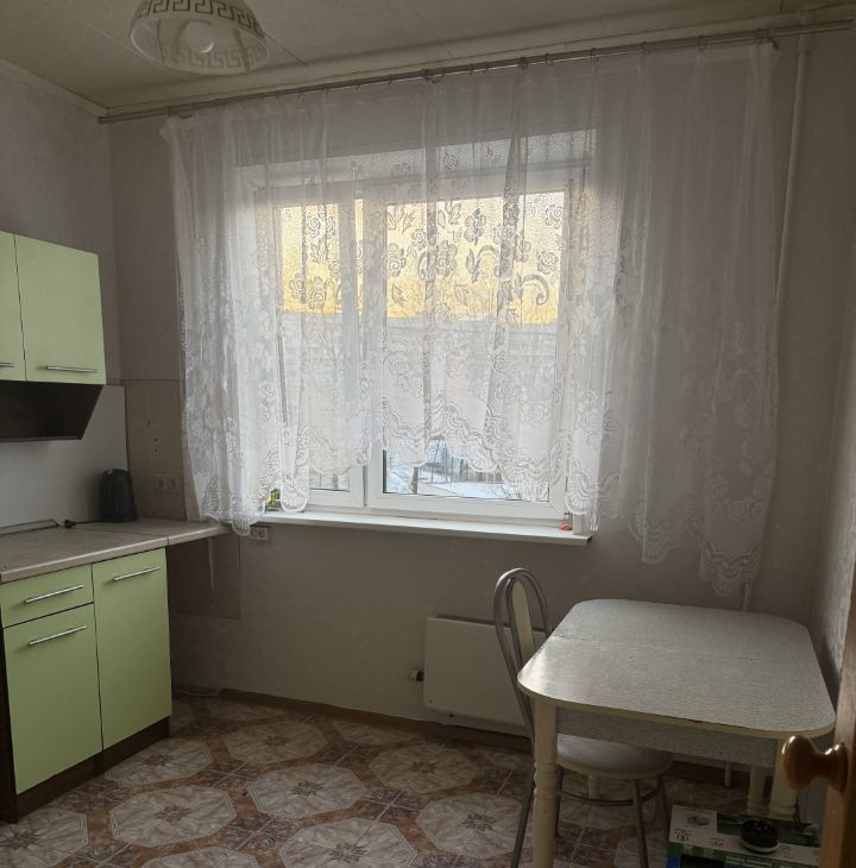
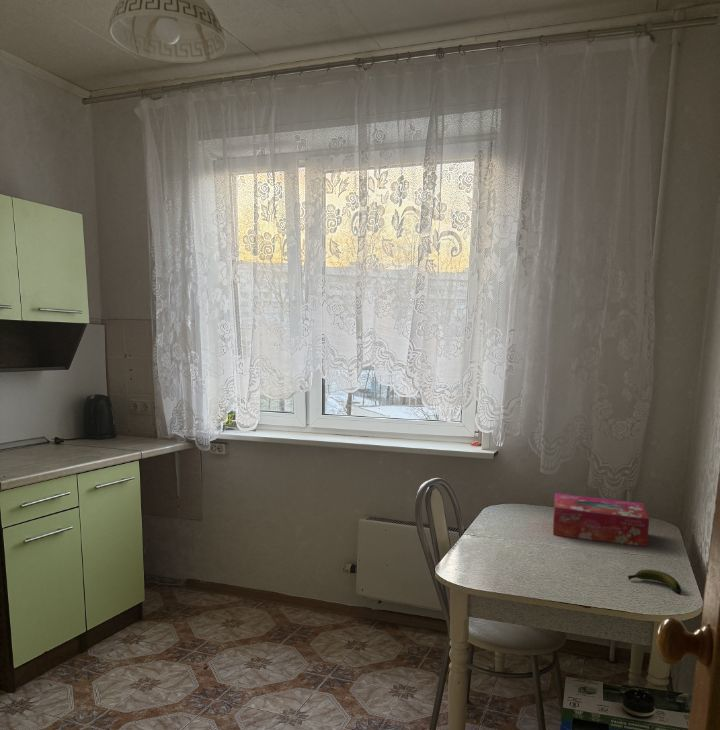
+ banana (653, 578)
+ tissue box (598, 519)
